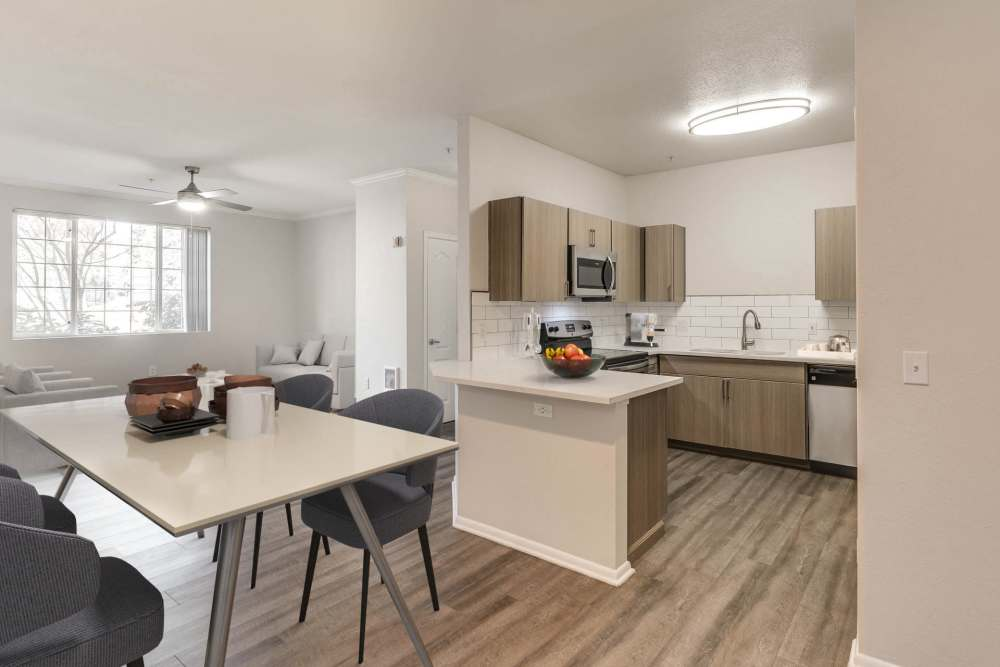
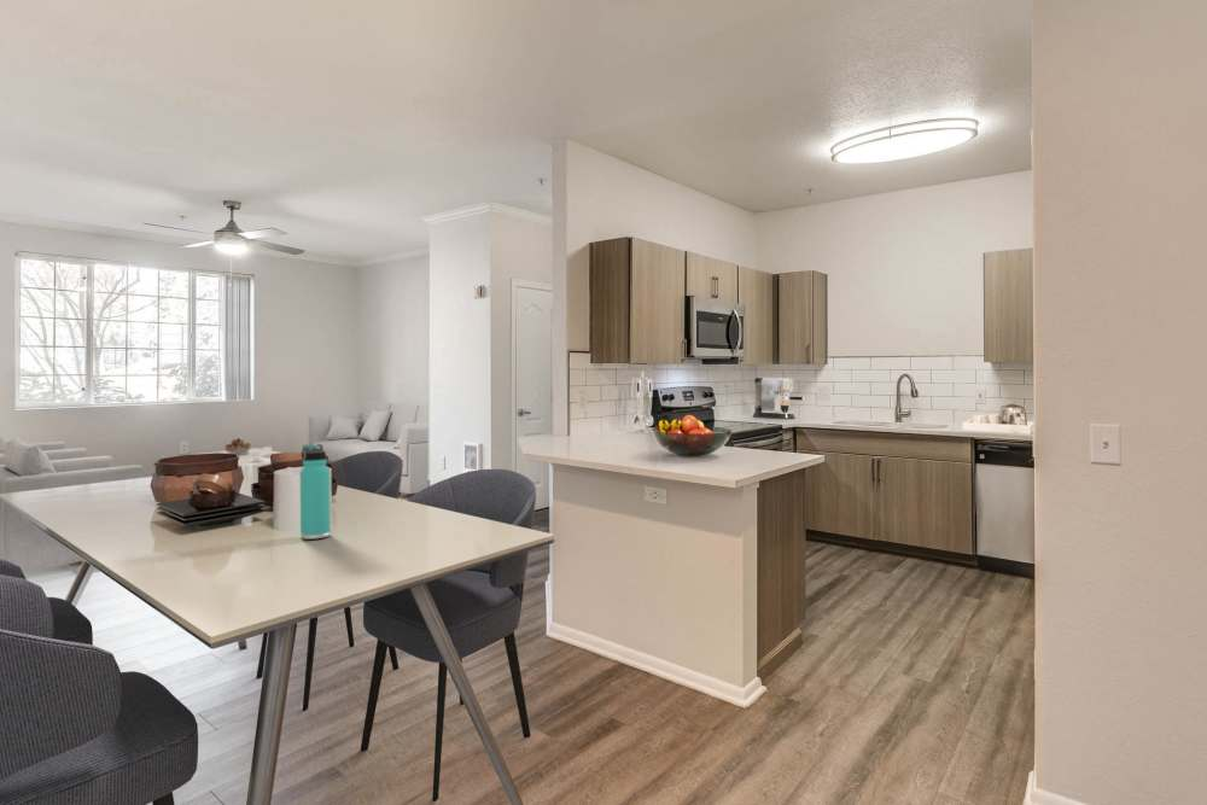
+ thermos bottle (315, 490)
